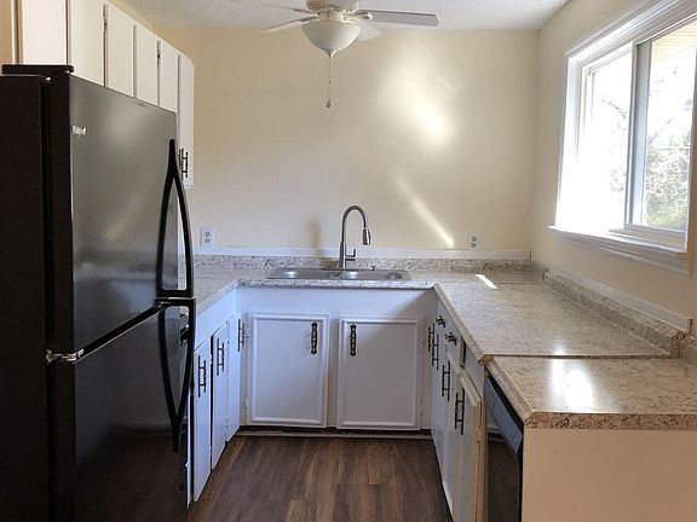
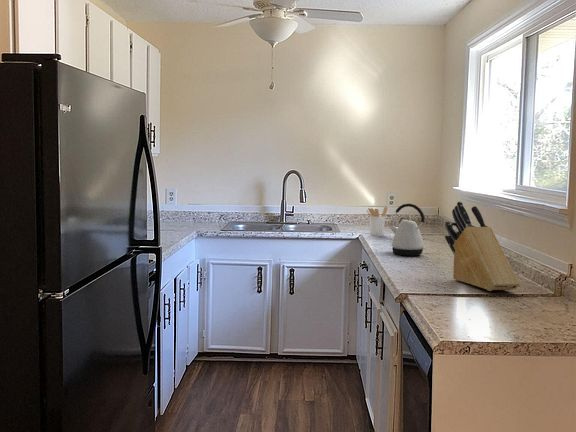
+ kettle (407, 228)
+ utensil holder (375, 221)
+ knife block (479, 243)
